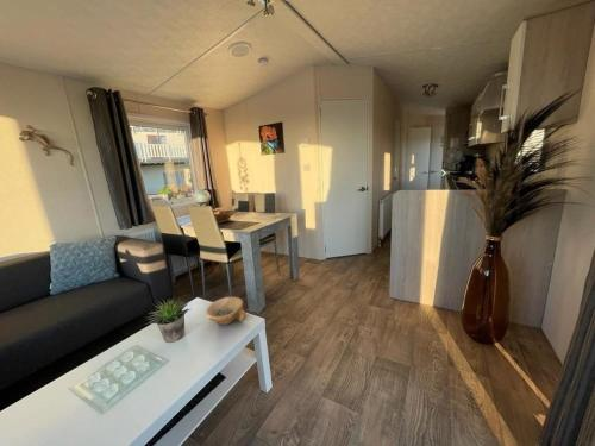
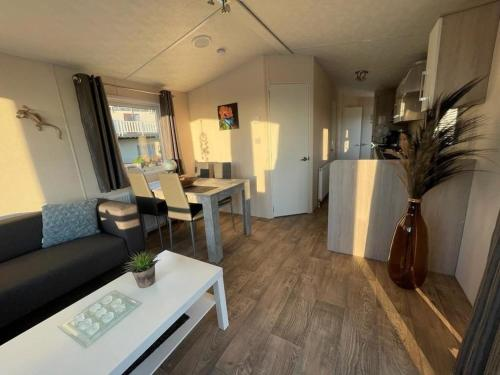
- bowl (226, 313)
